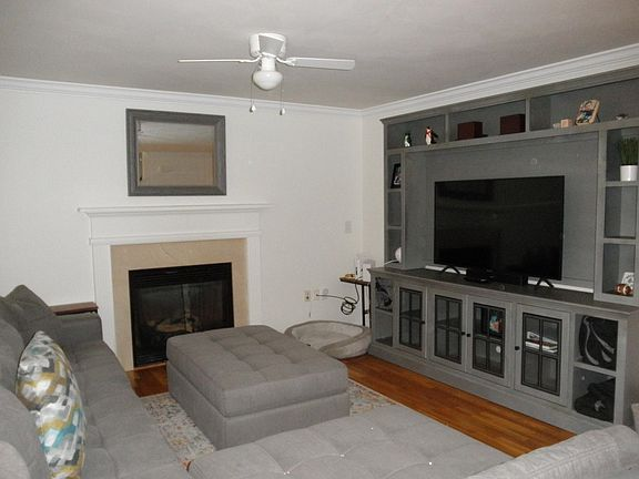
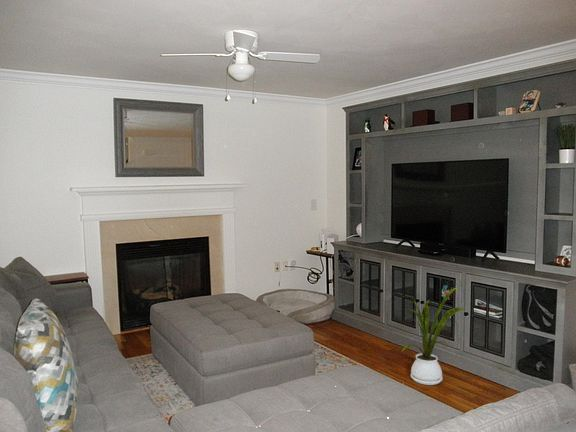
+ house plant (431, 334)
